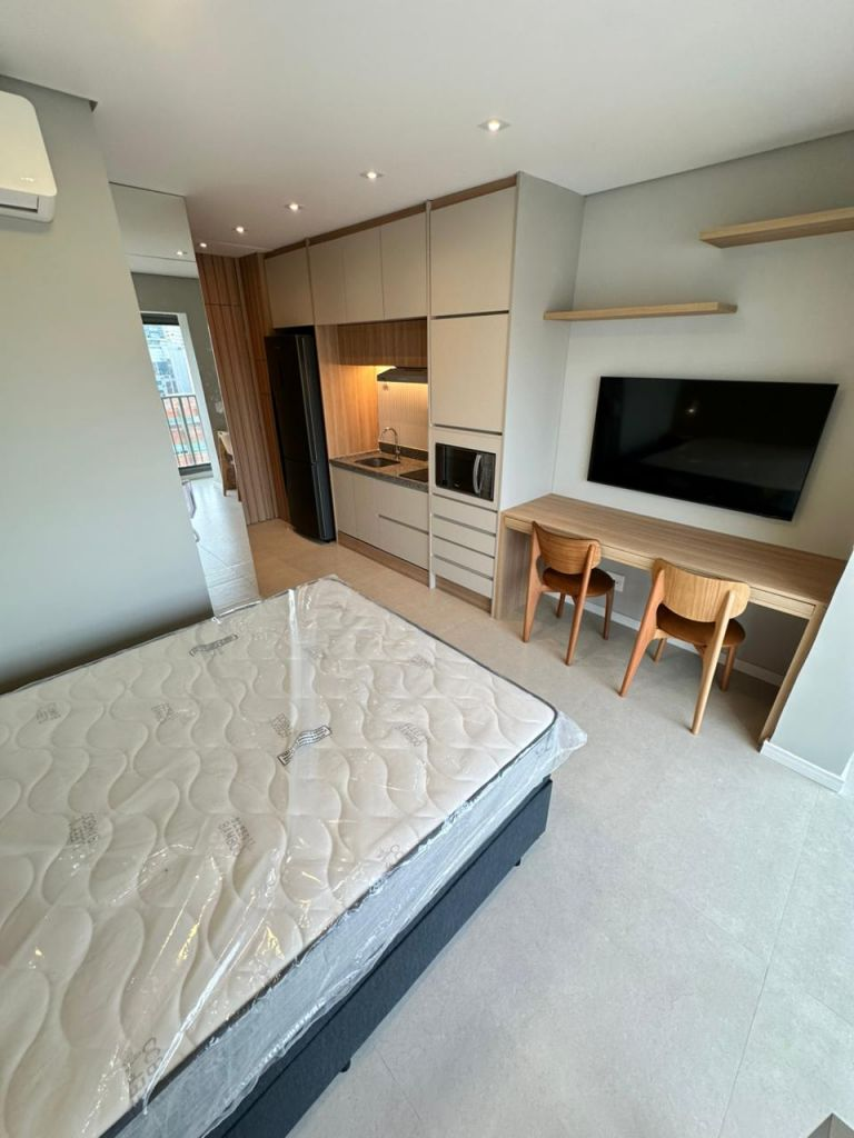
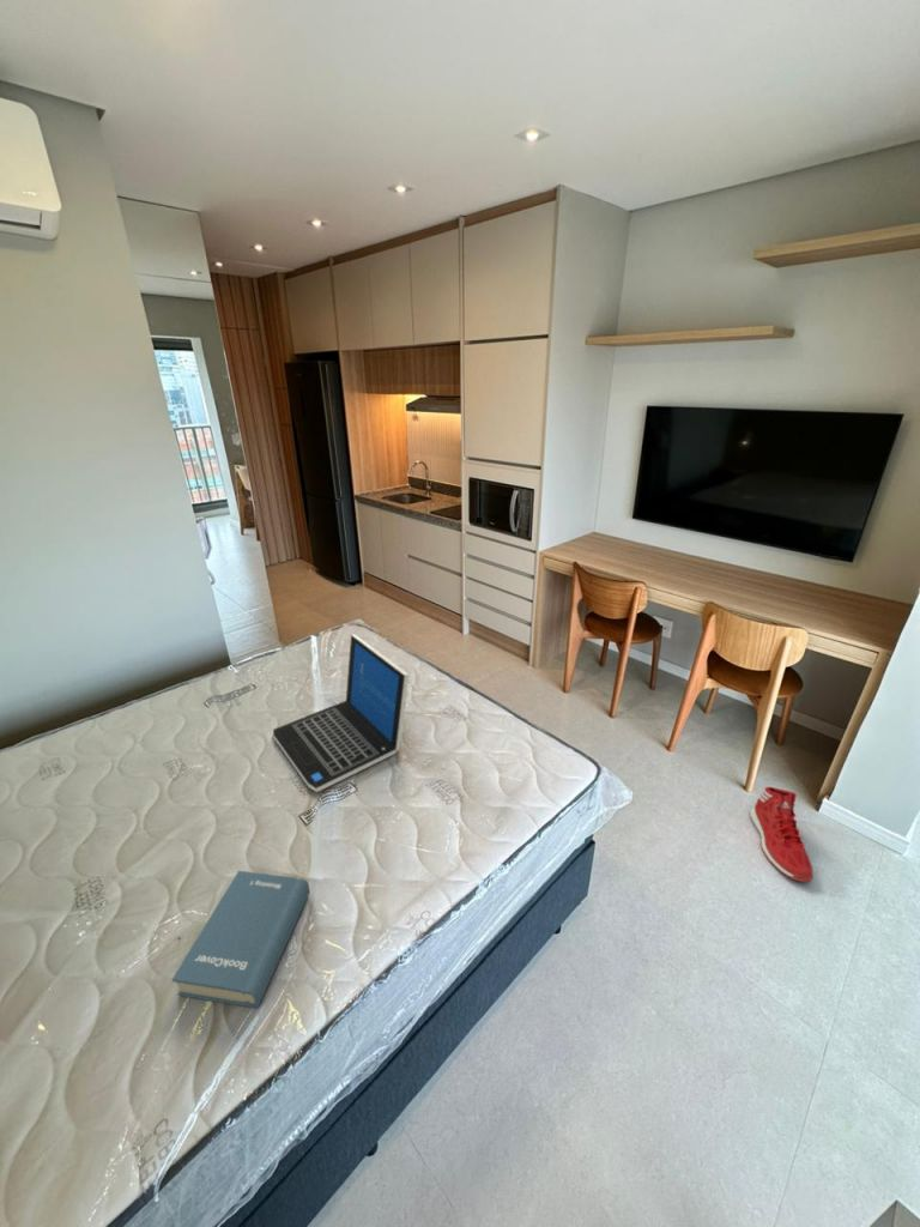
+ hardback book (248, 932)
+ sneaker (785, 826)
+ laptop (335, 706)
